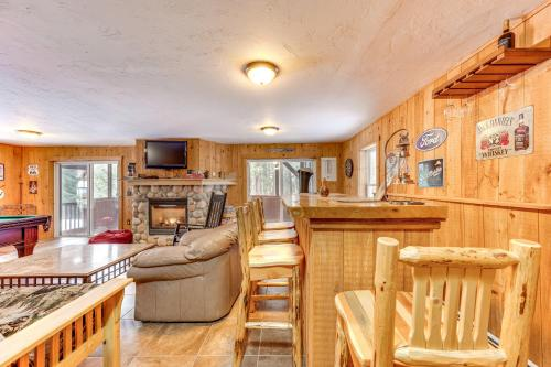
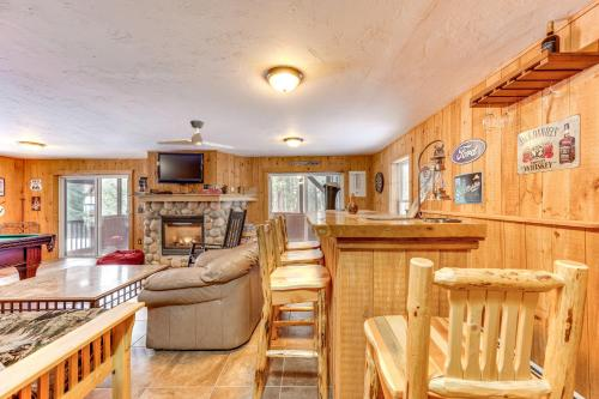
+ ceiling fan (196, 131)
